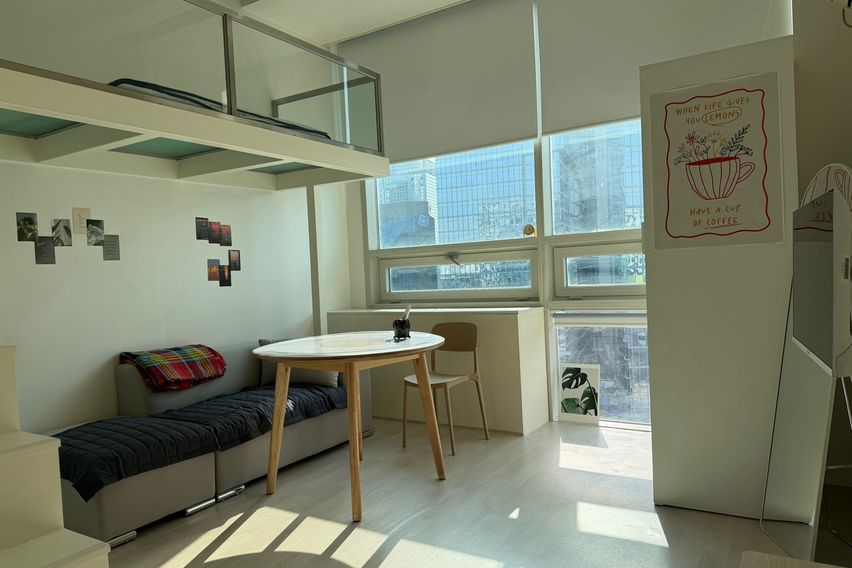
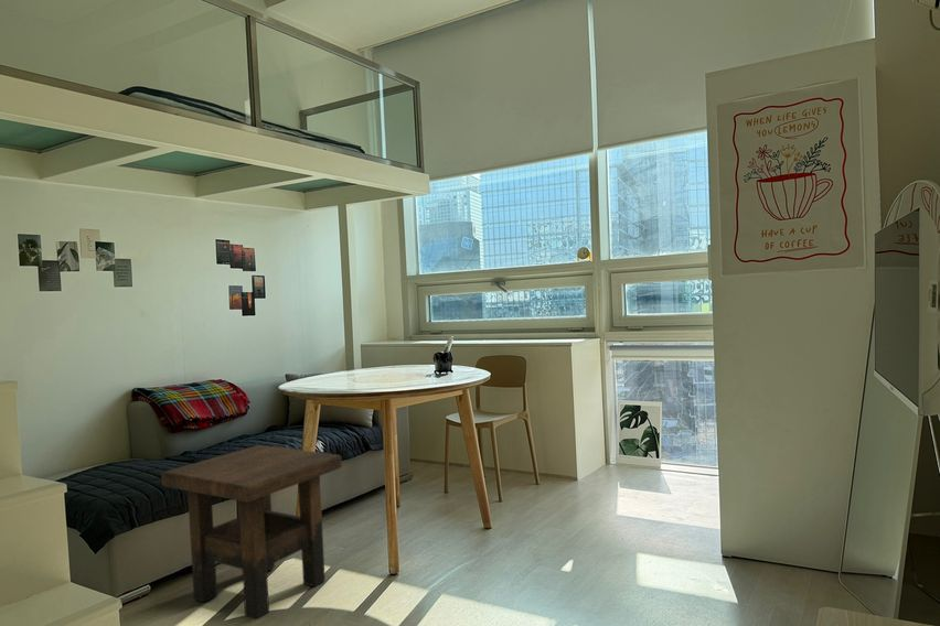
+ side table (257, 527)
